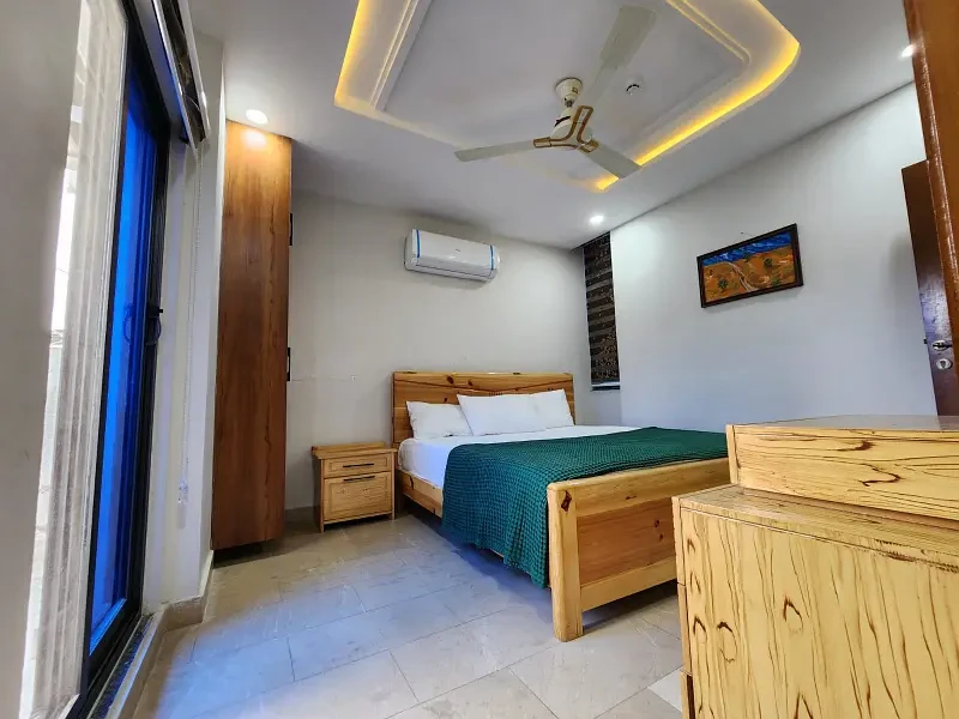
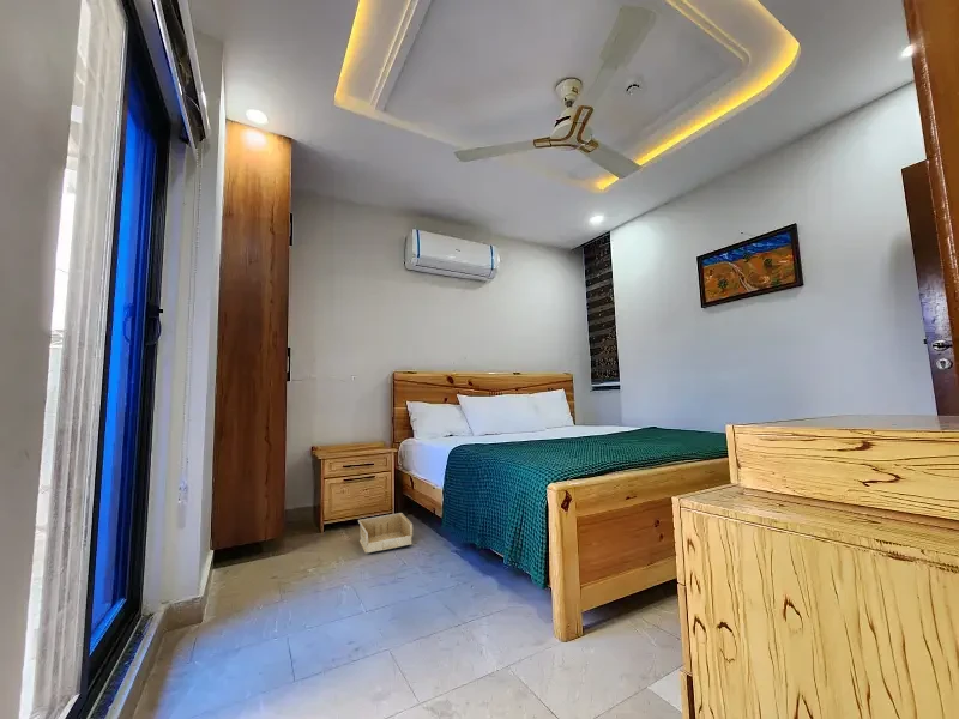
+ storage bin (385, 532)
